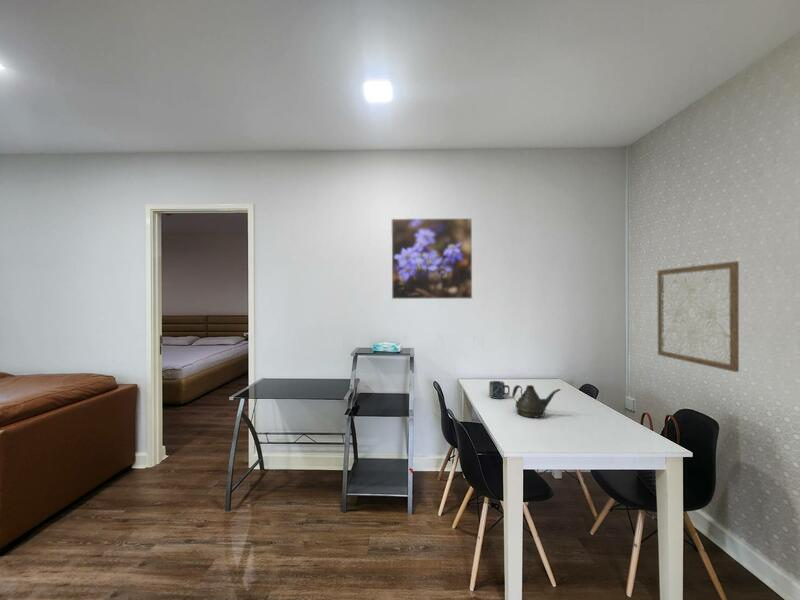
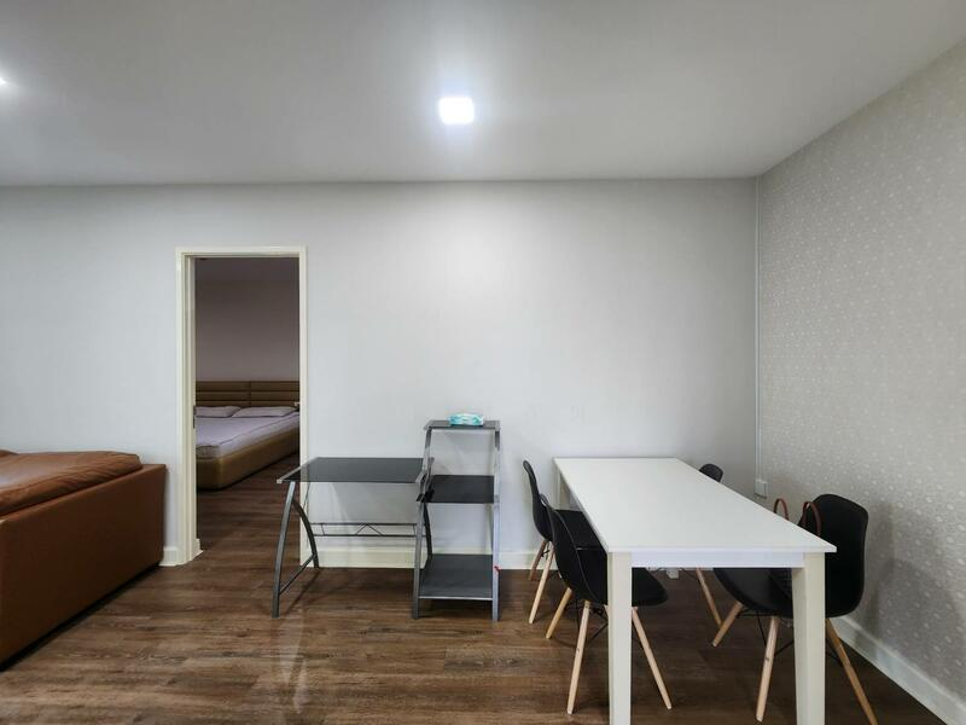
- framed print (431, 258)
- cup (499, 389)
- wall art (696, 313)
- teapot (536, 400)
